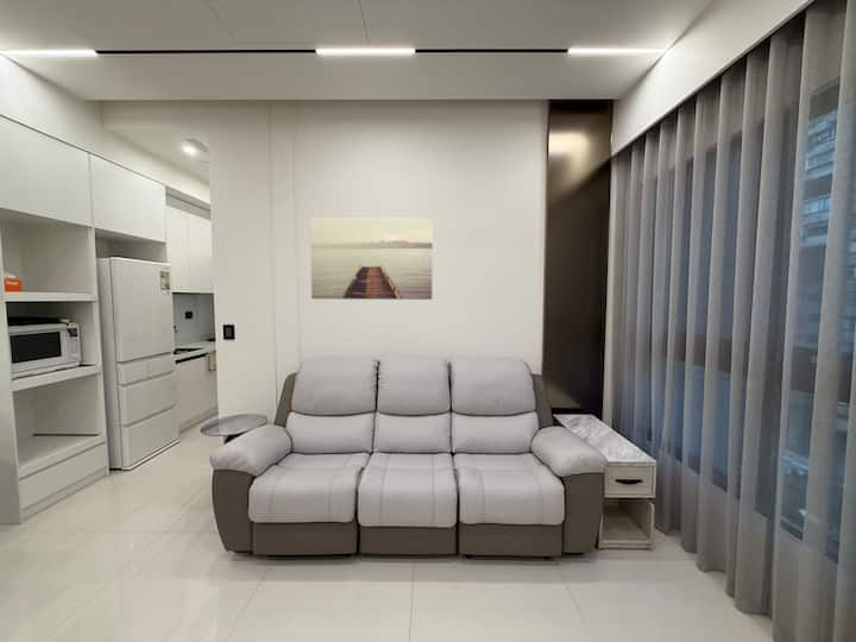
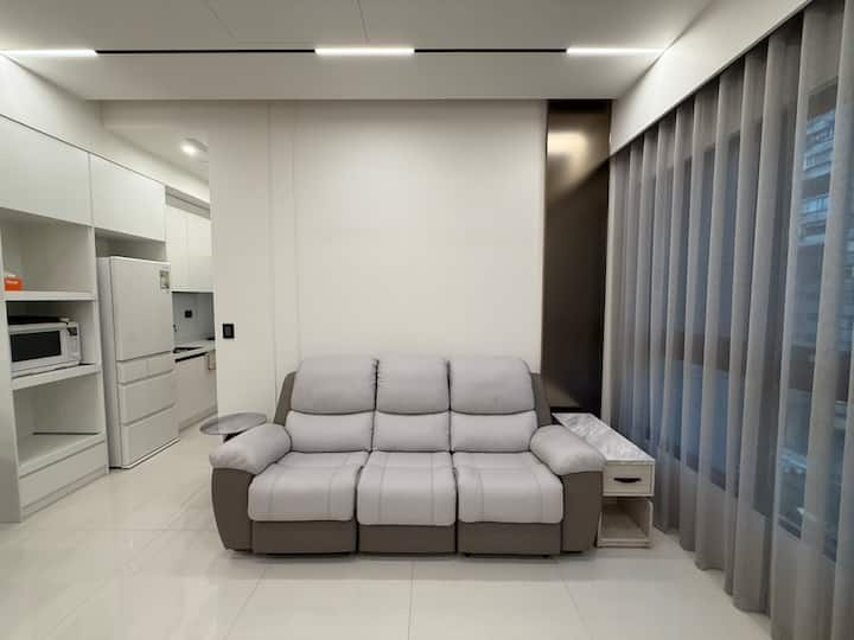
- wall art (371, 258)
